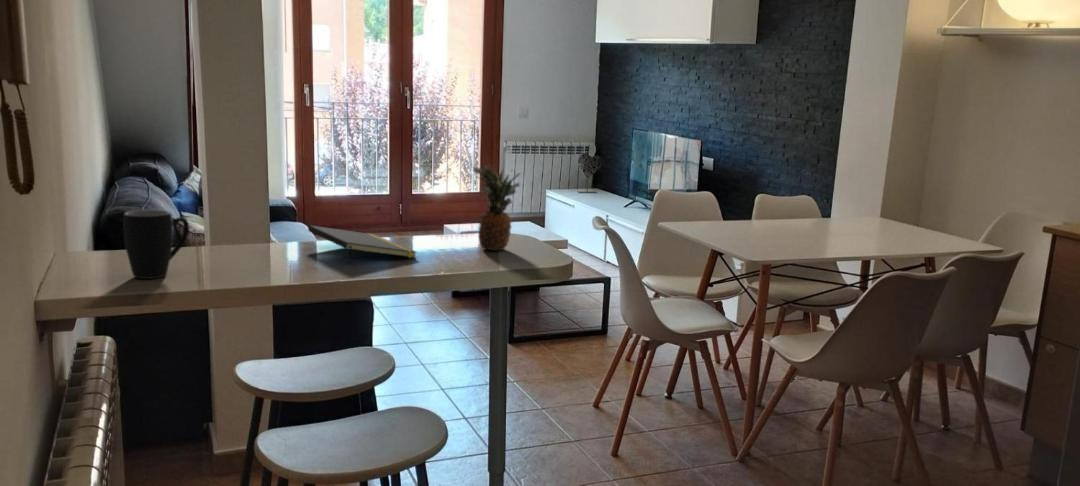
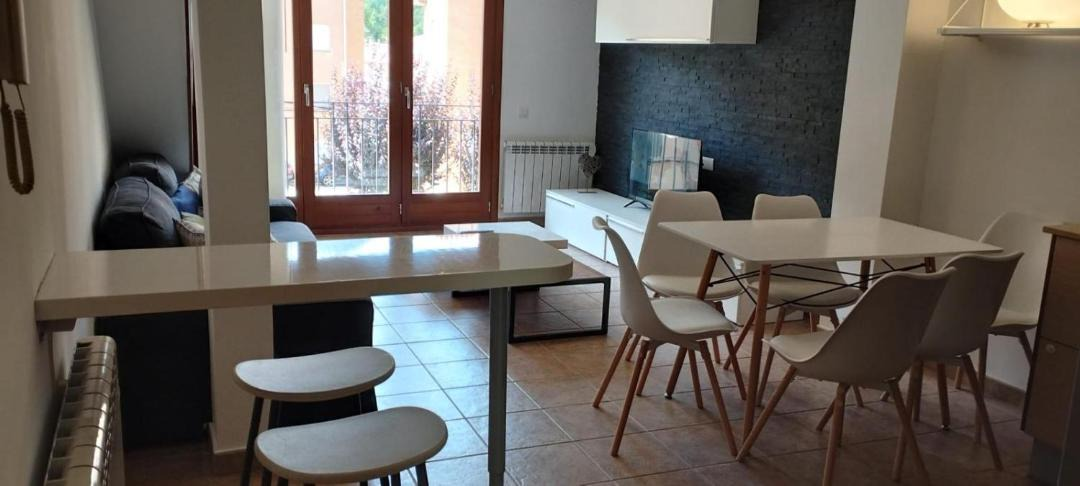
- fruit (494, 206)
- notepad (361, 241)
- mug (159, 242)
